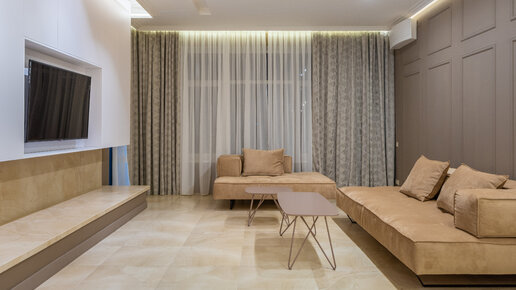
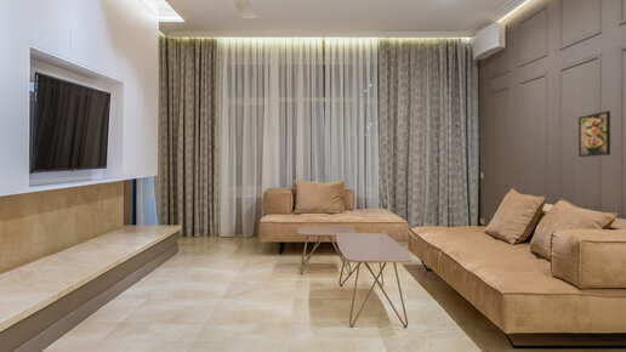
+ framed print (593, 135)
